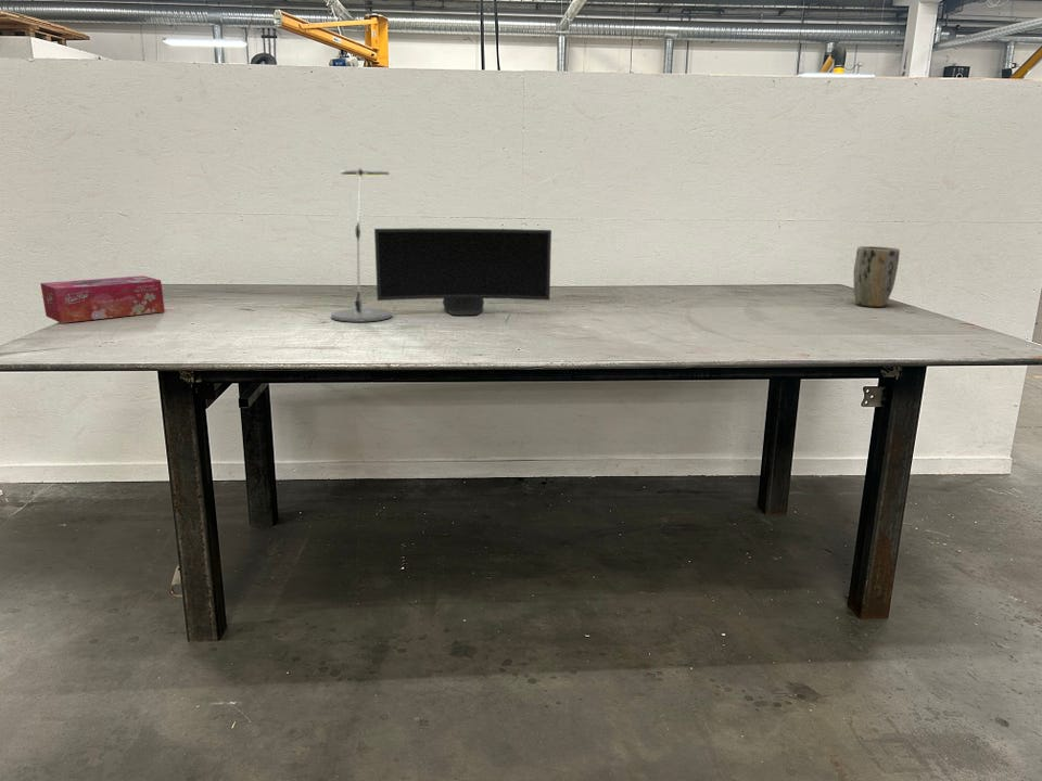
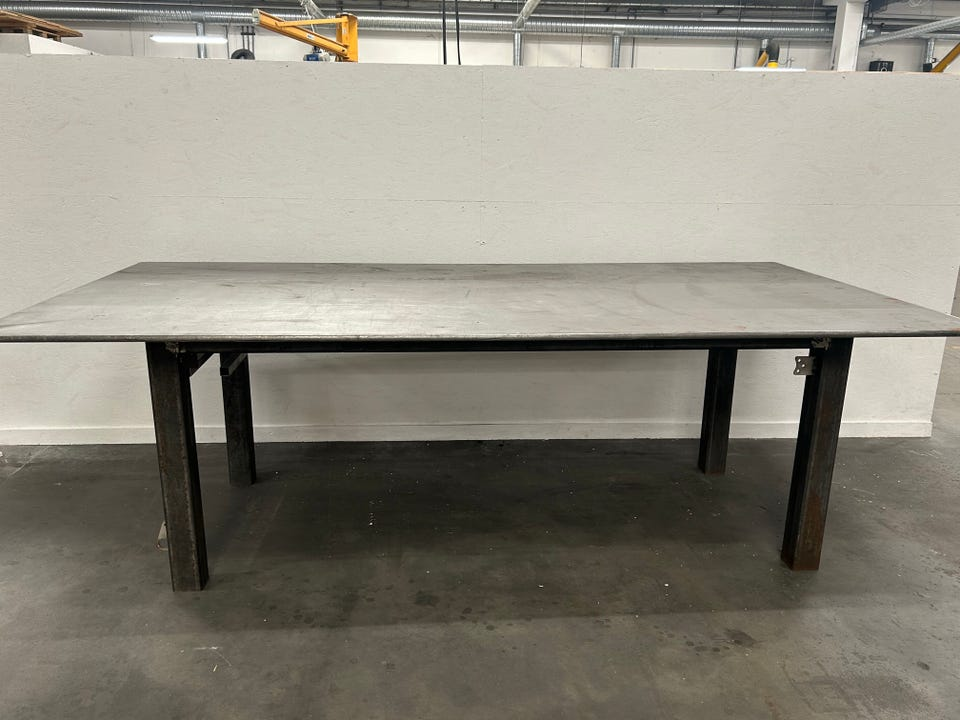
- monitor (463, 270)
- desk lamp (358, 241)
- tissue box (104, 297)
- plant pot (874, 276)
